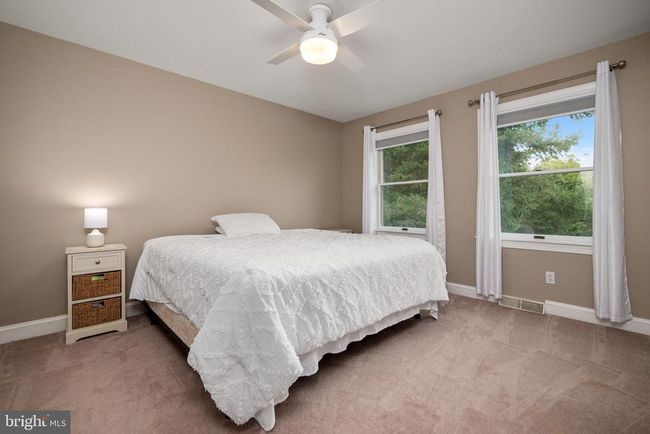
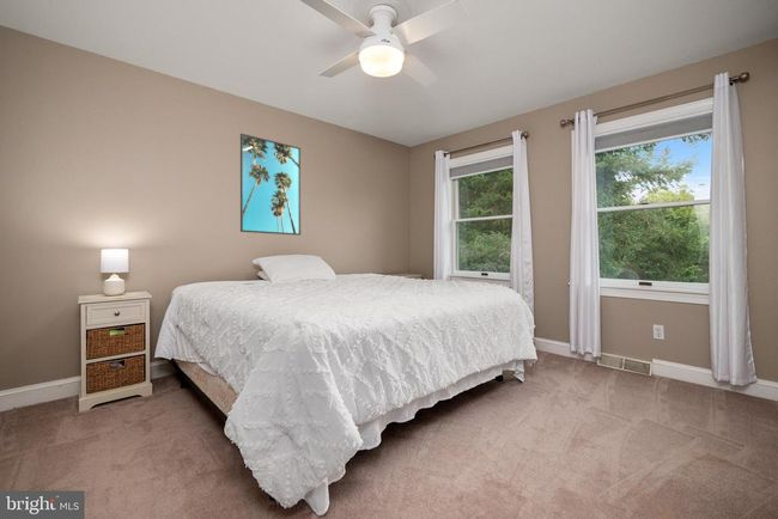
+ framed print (272, 187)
